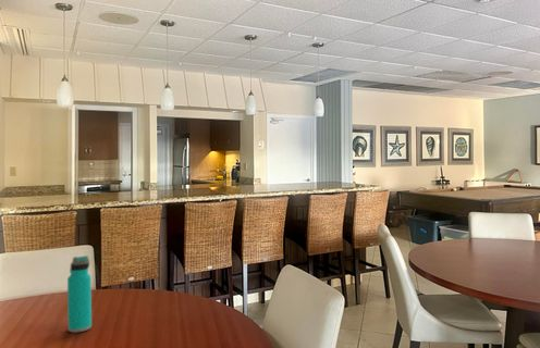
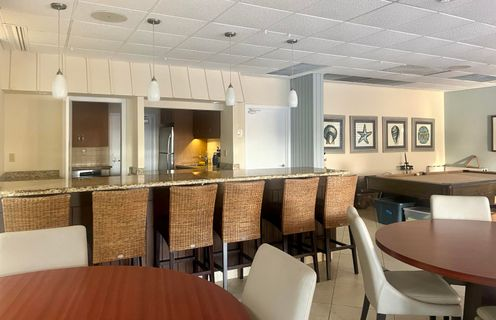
- water bottle (79, 293)
